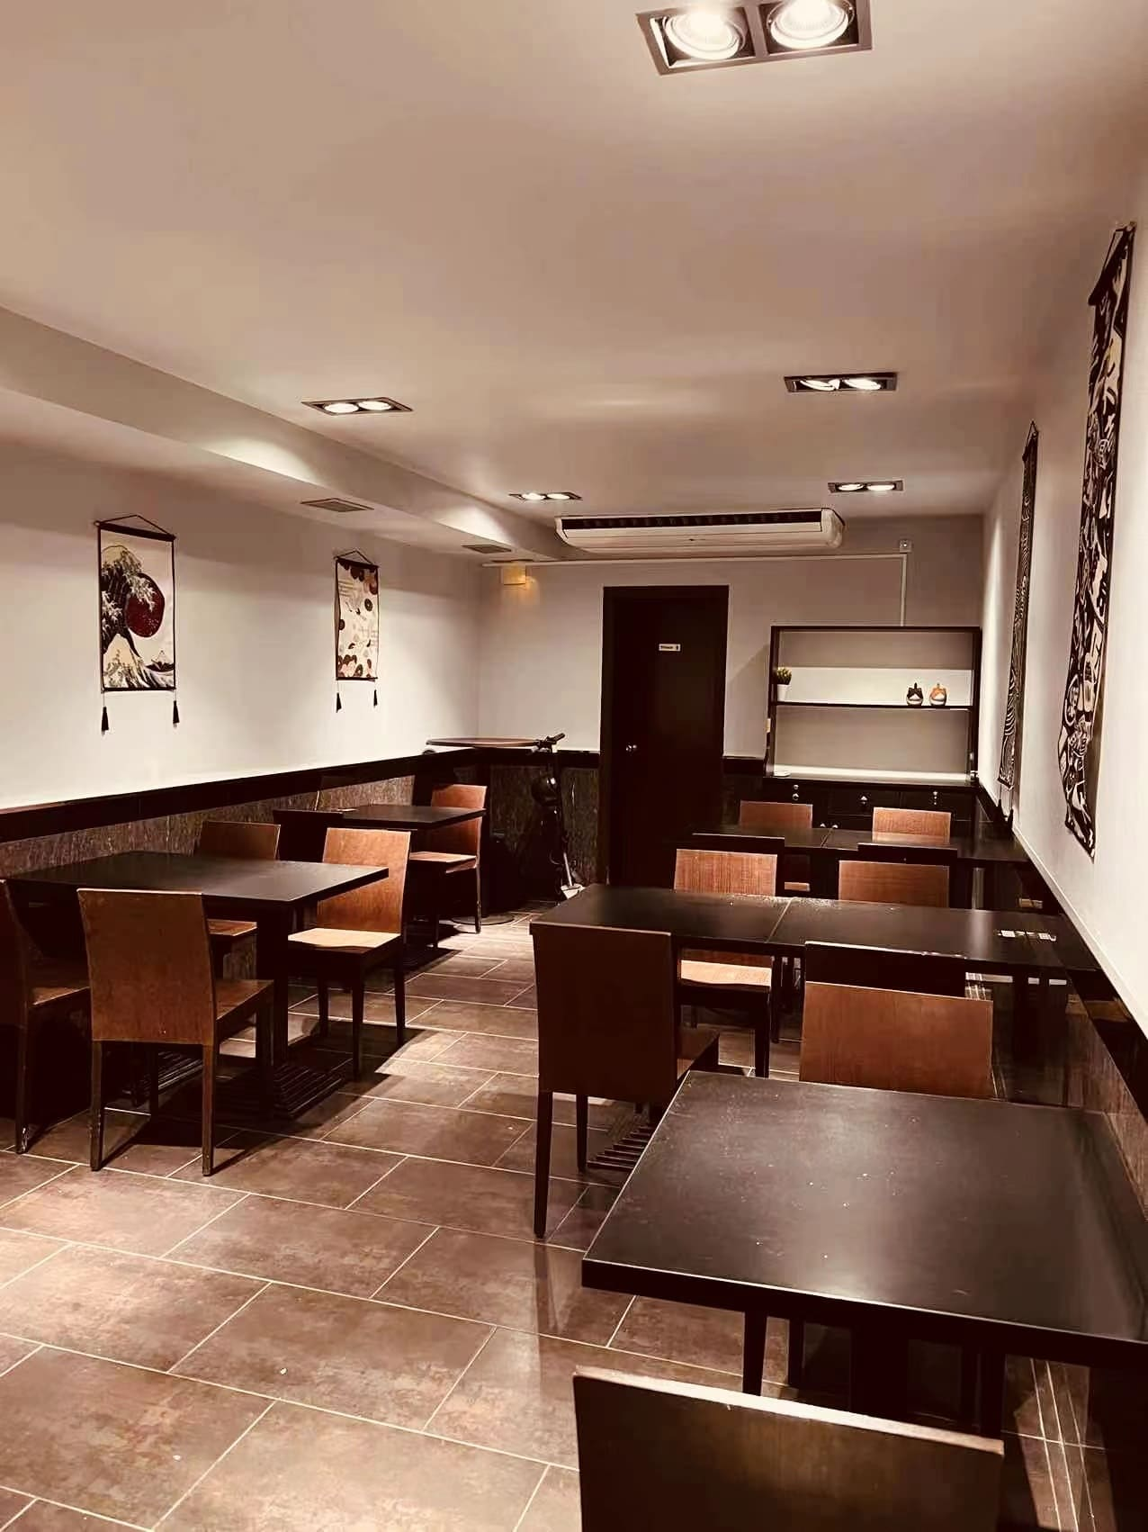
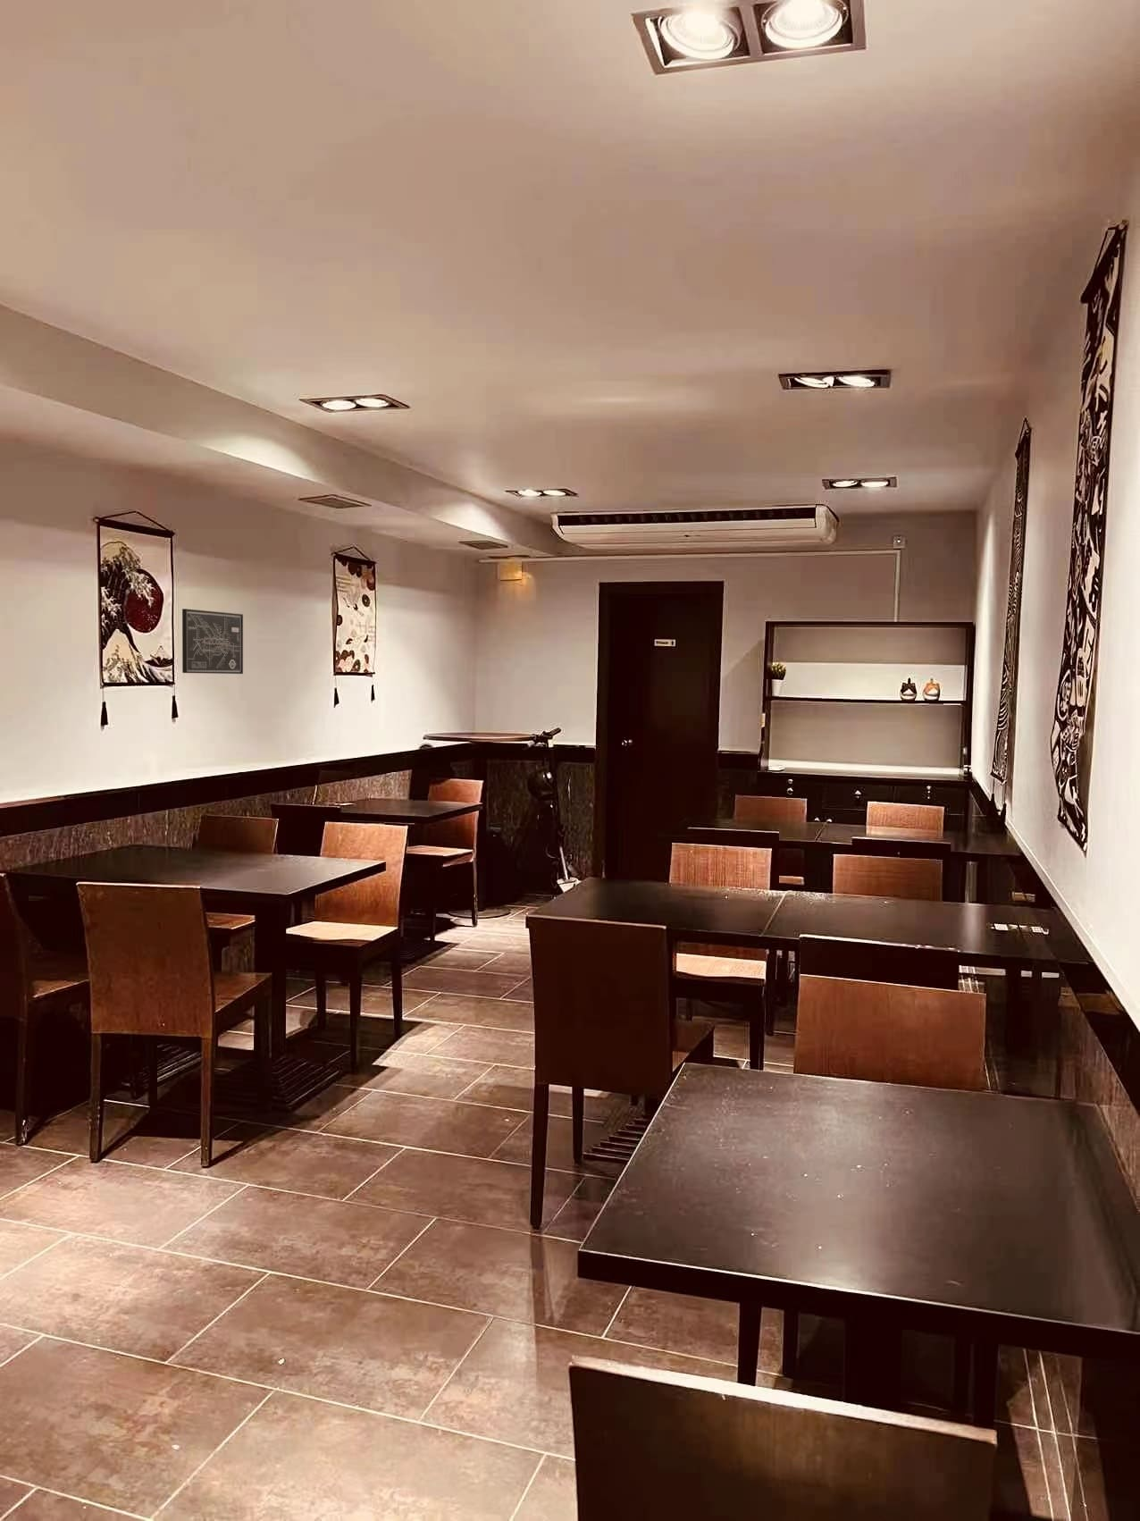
+ wall art (213, 643)
